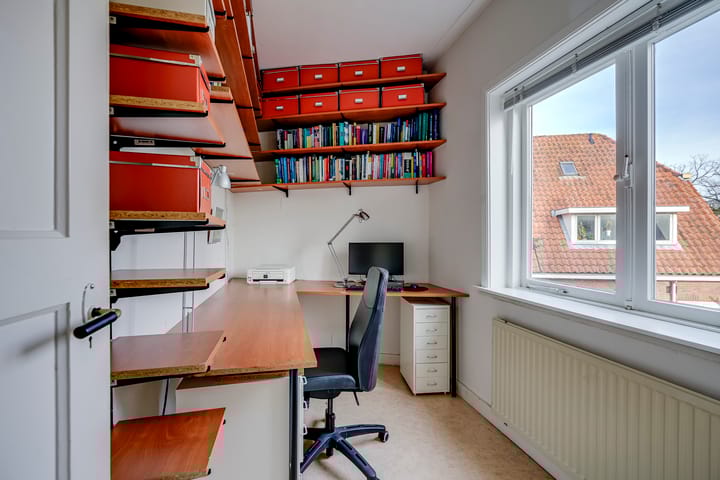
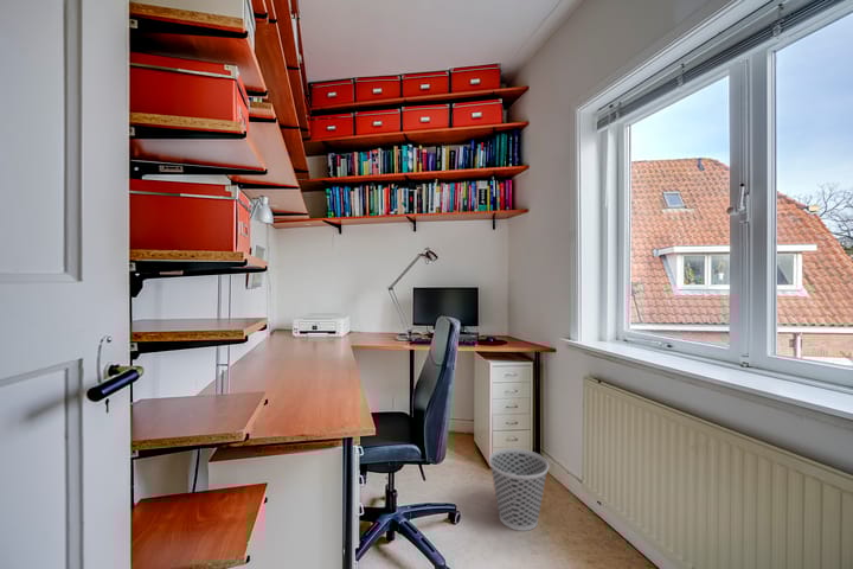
+ wastebasket (518, 490)
